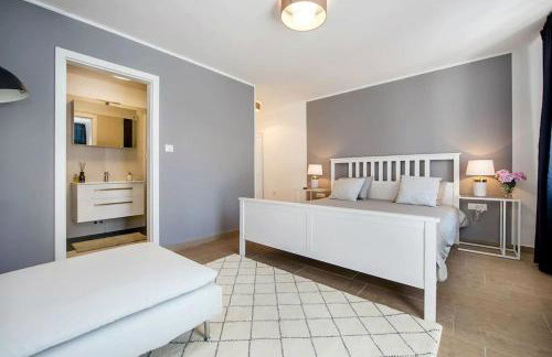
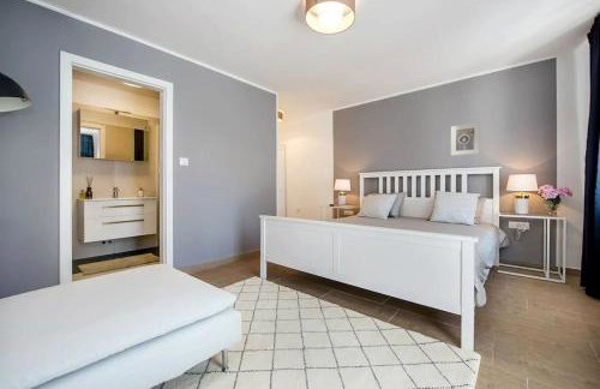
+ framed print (464, 139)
